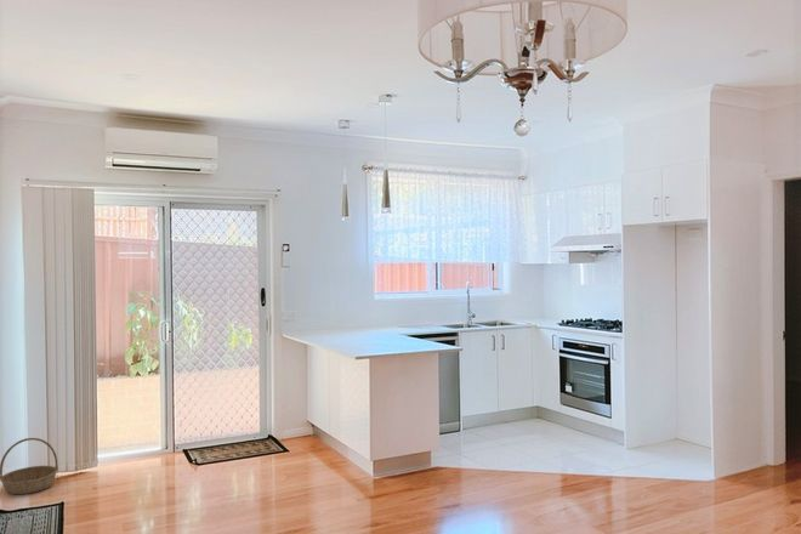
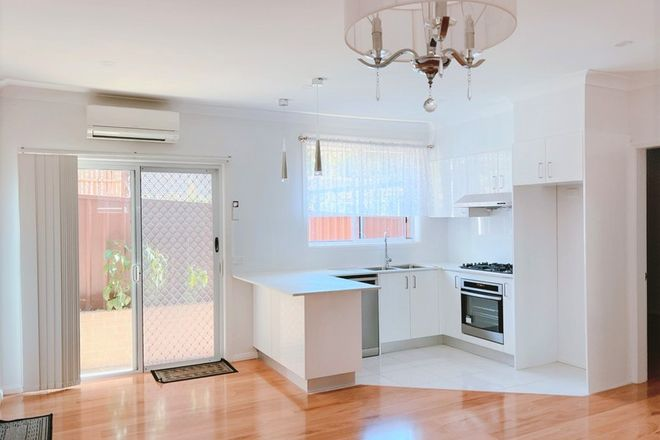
- basket (32, 466)
